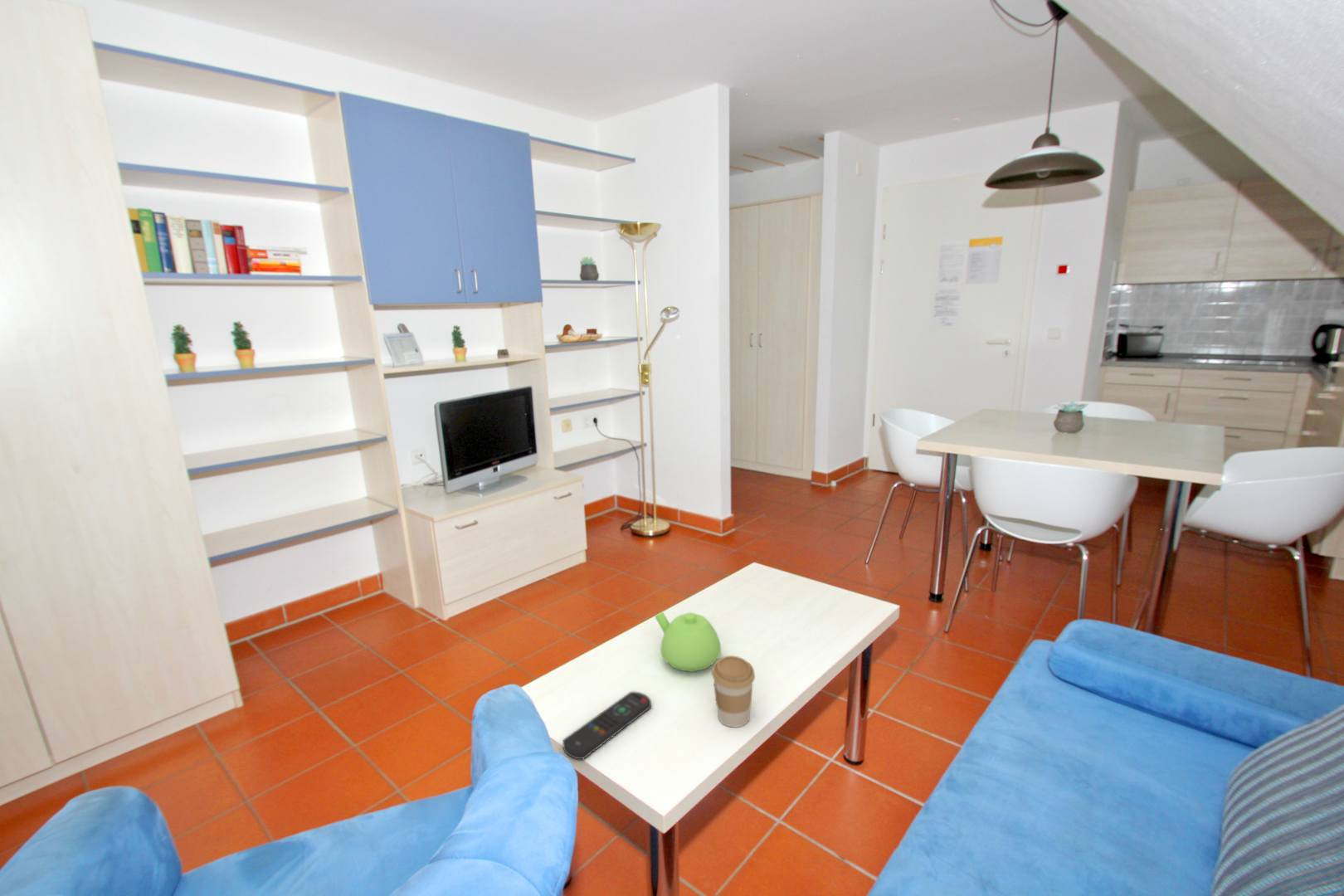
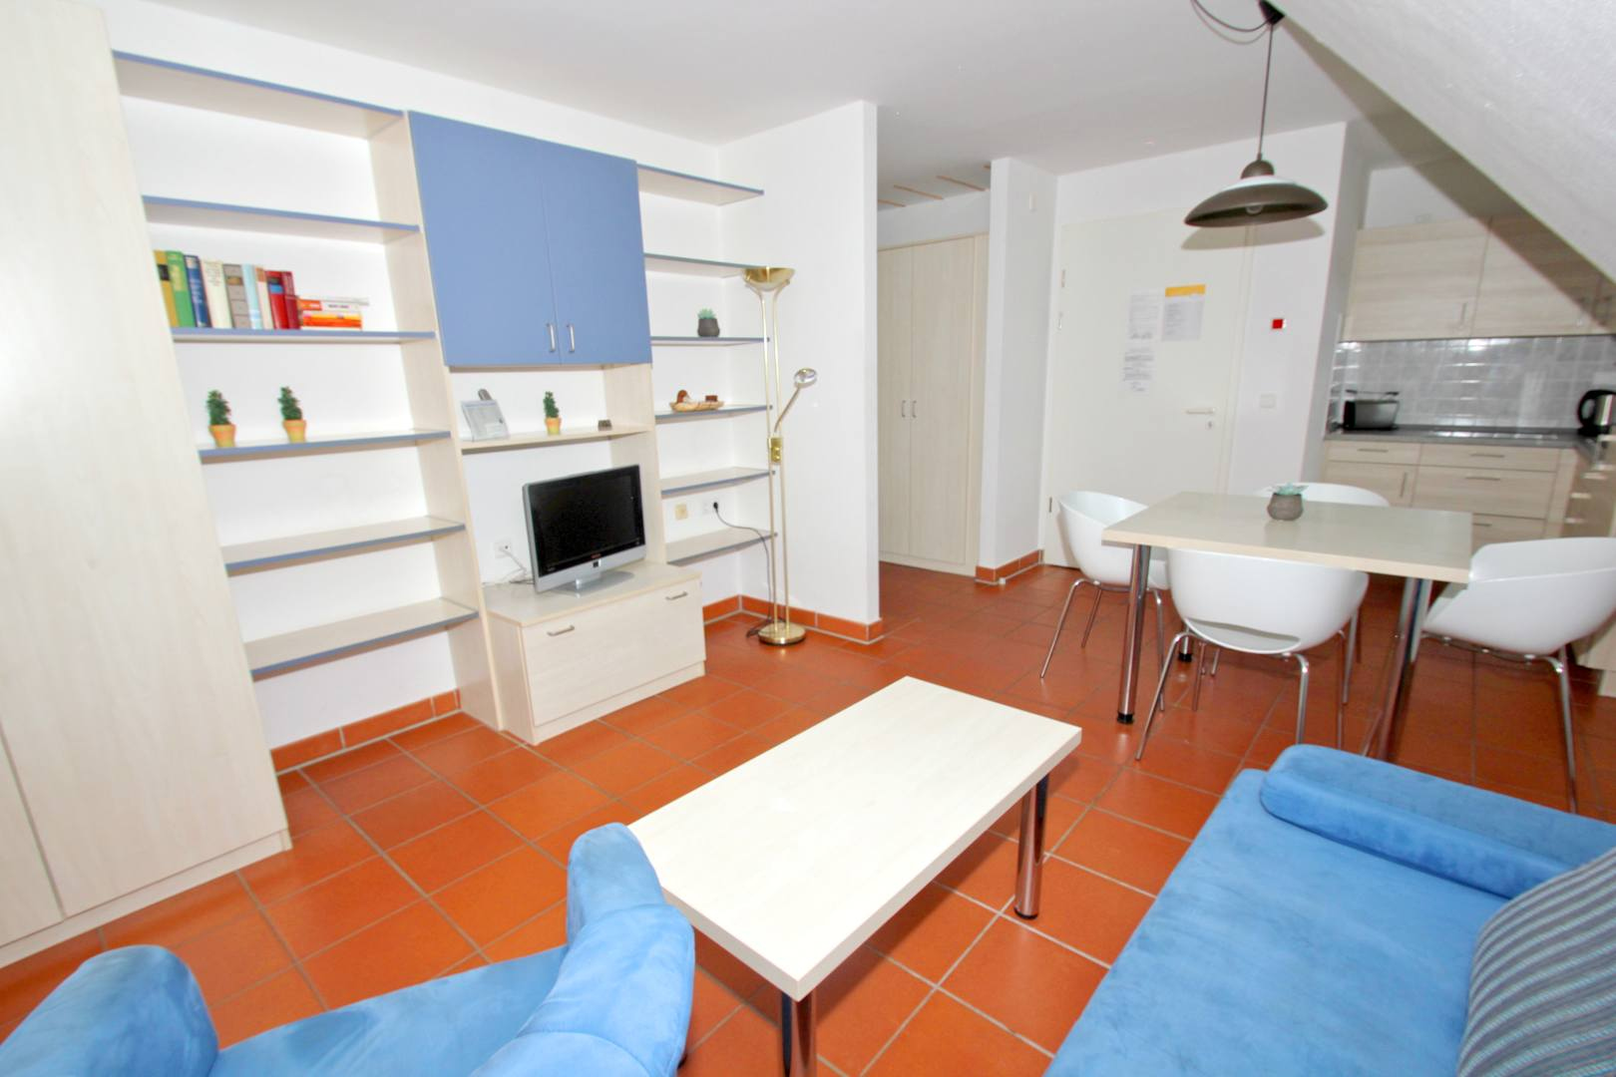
- teapot (684, 634)
- remote control (609, 723)
- coffee cup (733, 690)
